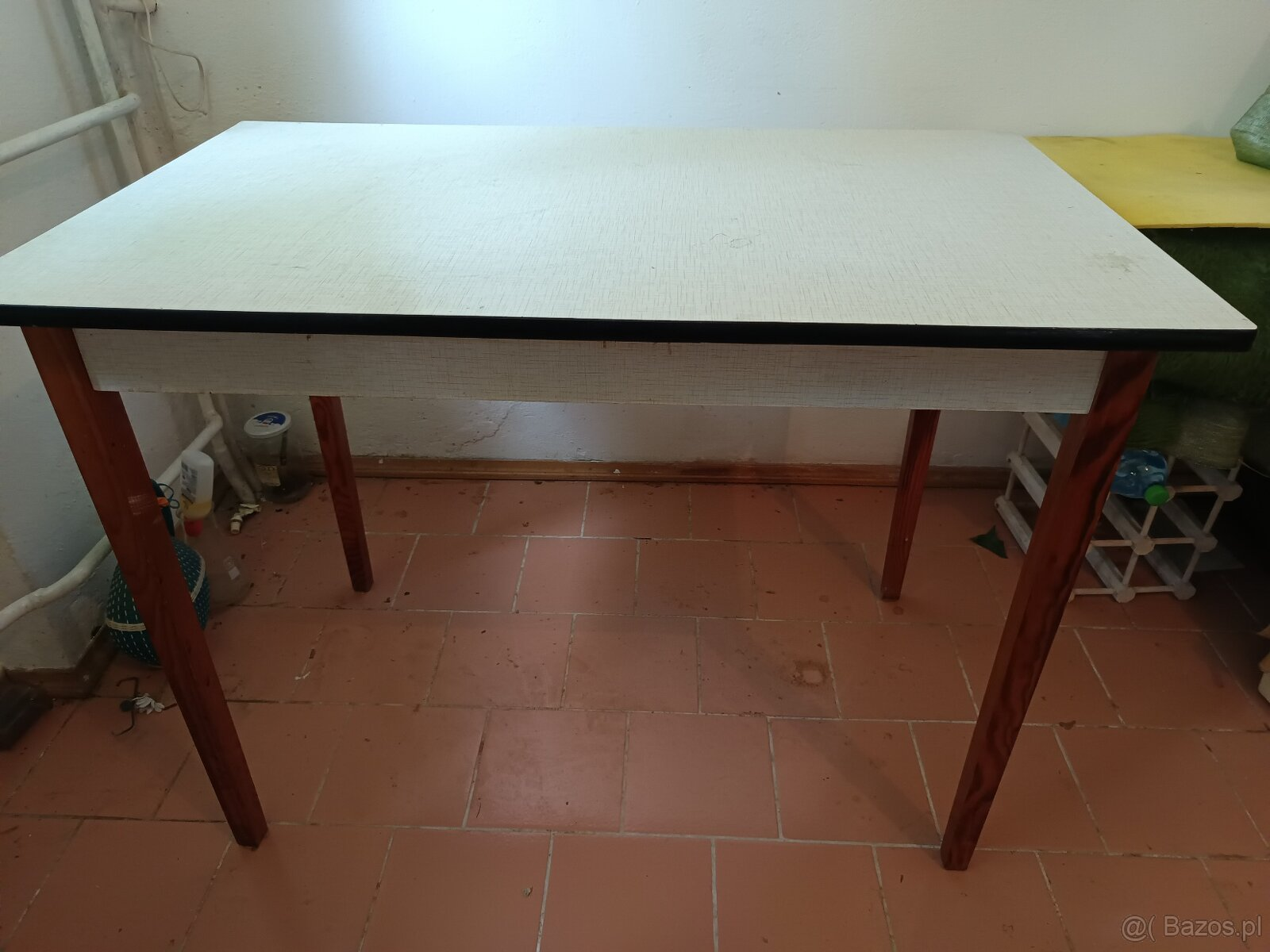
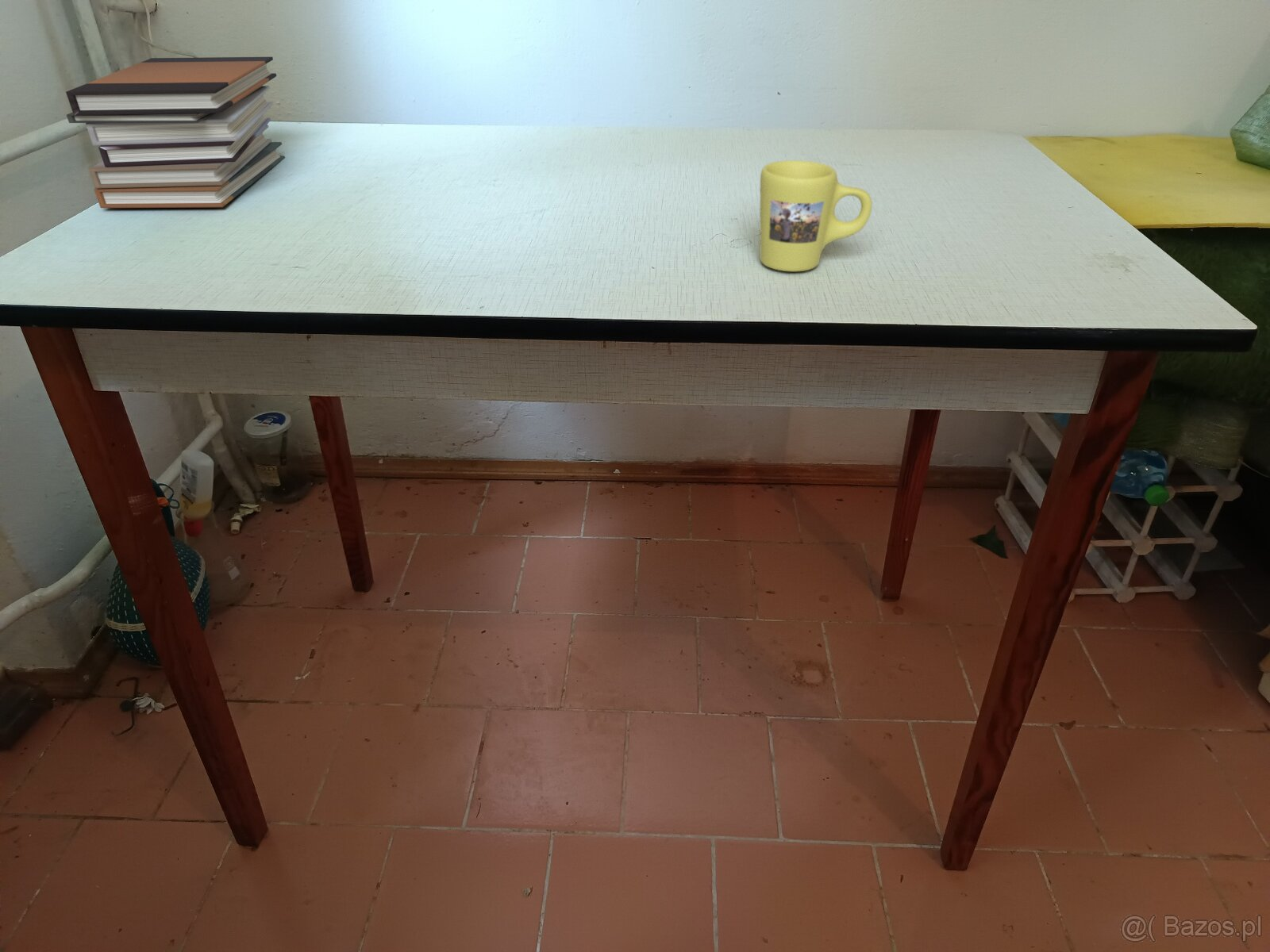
+ book stack (191, 128)
+ mug (813, 217)
